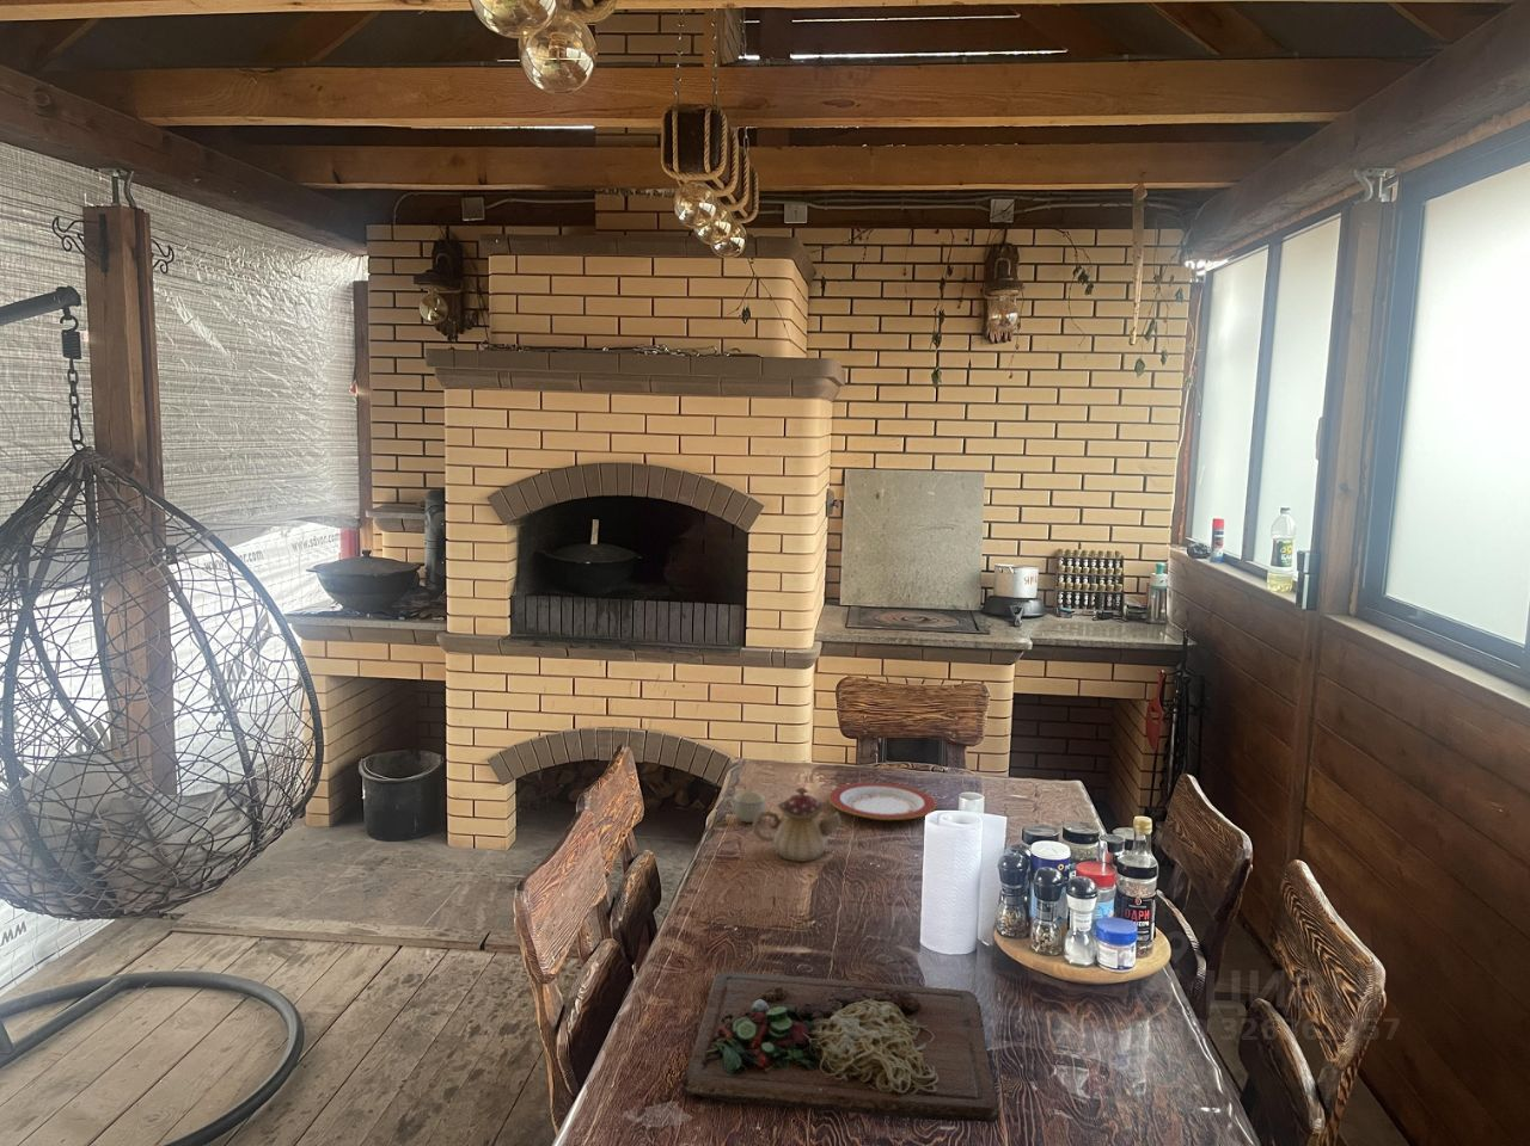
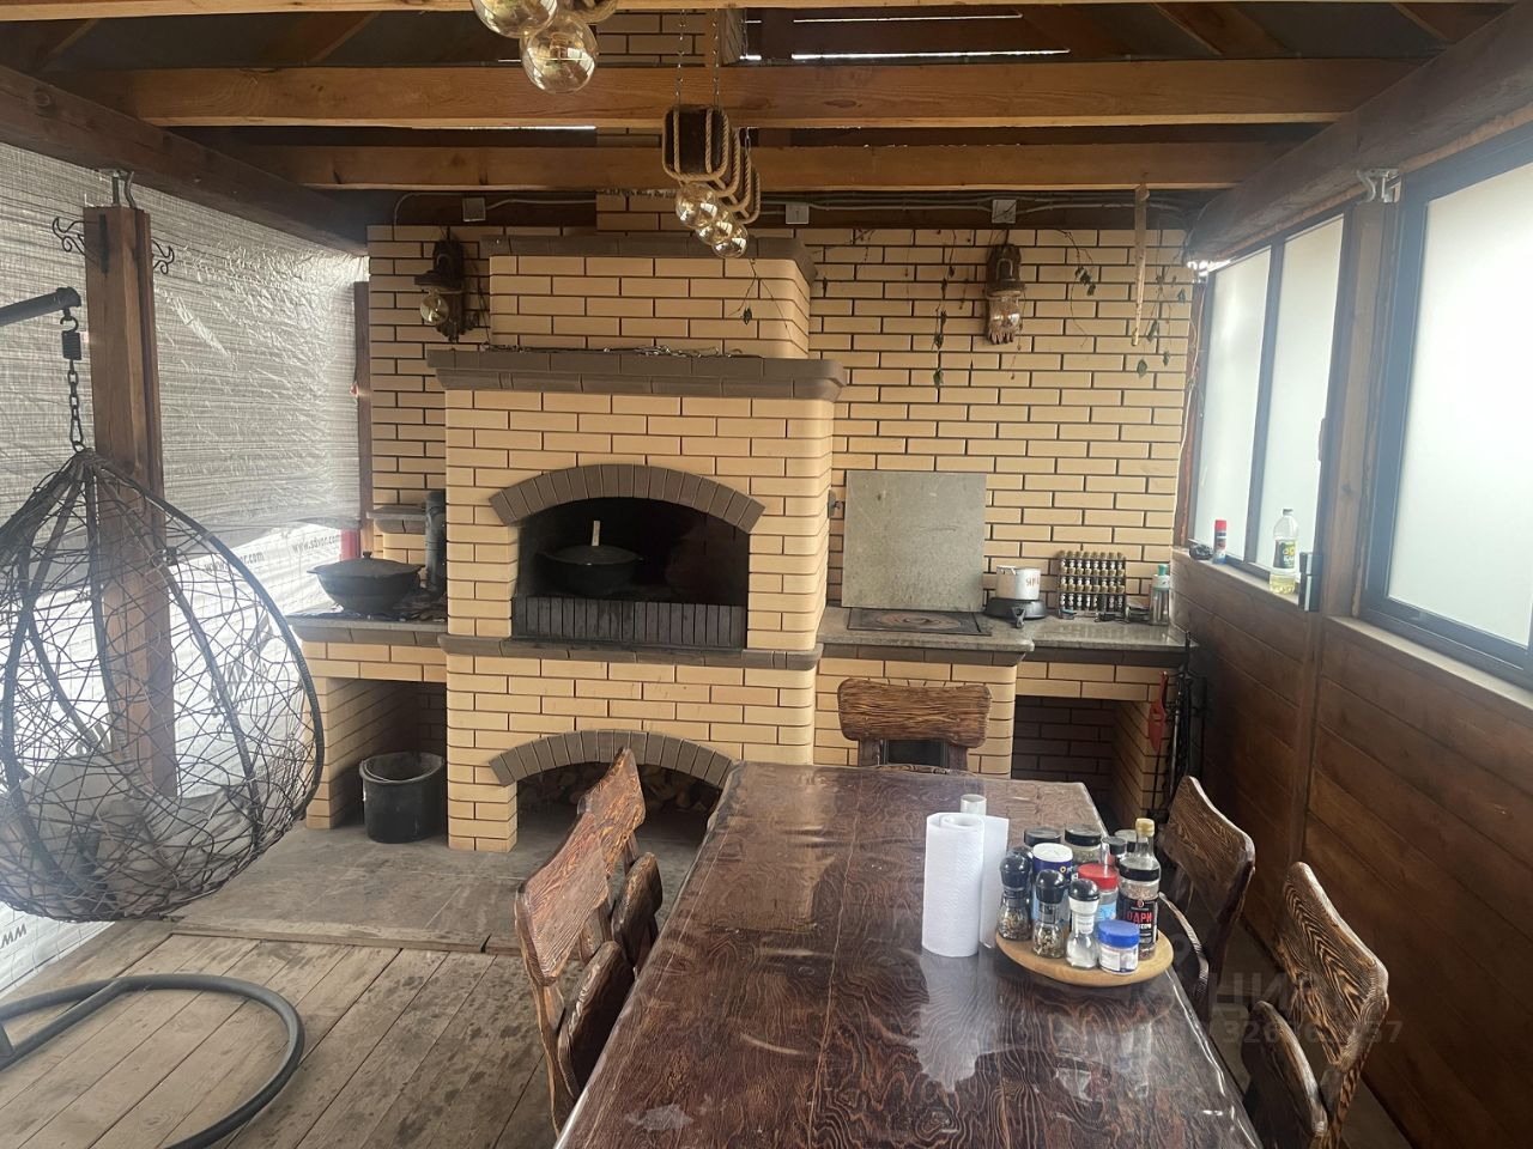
- cutting board (842, 1024)
- teapot (796, 820)
- plate (881, 803)
- cup (743, 807)
